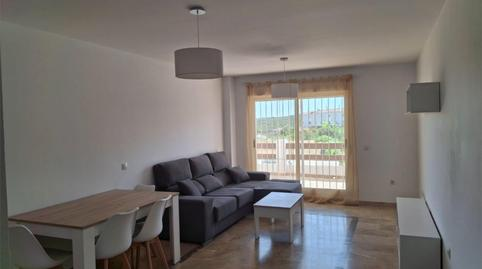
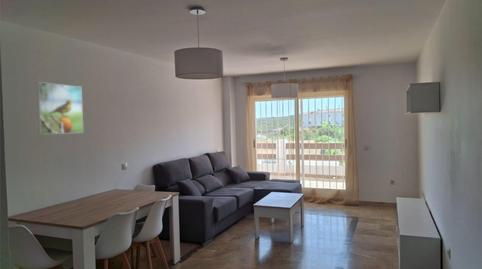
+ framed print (61, 109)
